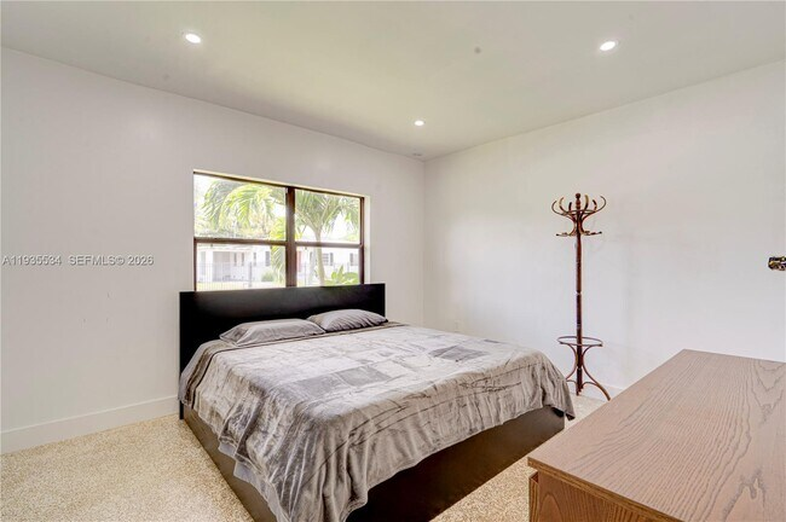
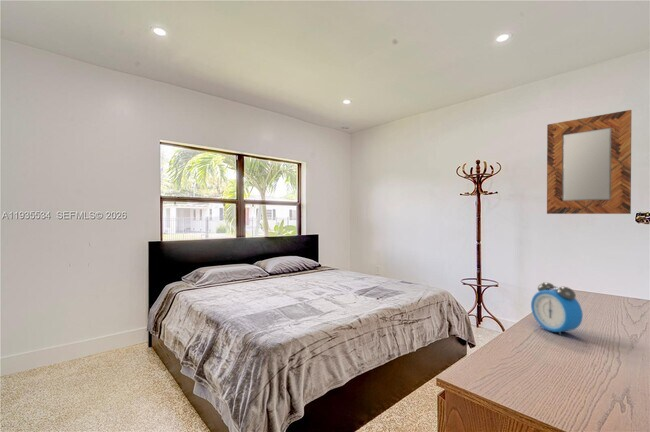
+ home mirror (586, 166)
+ alarm clock (555, 307)
